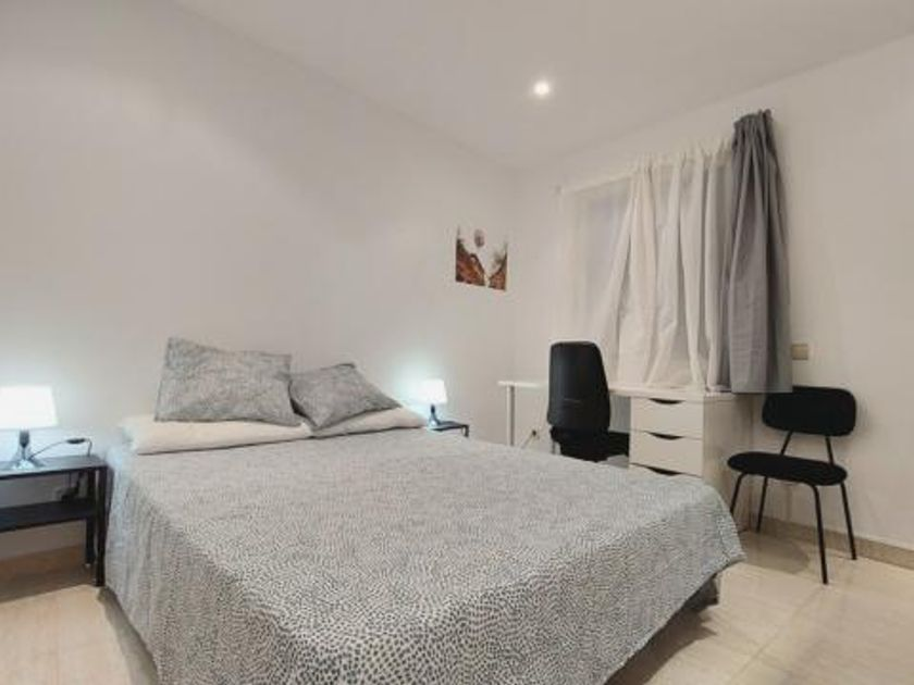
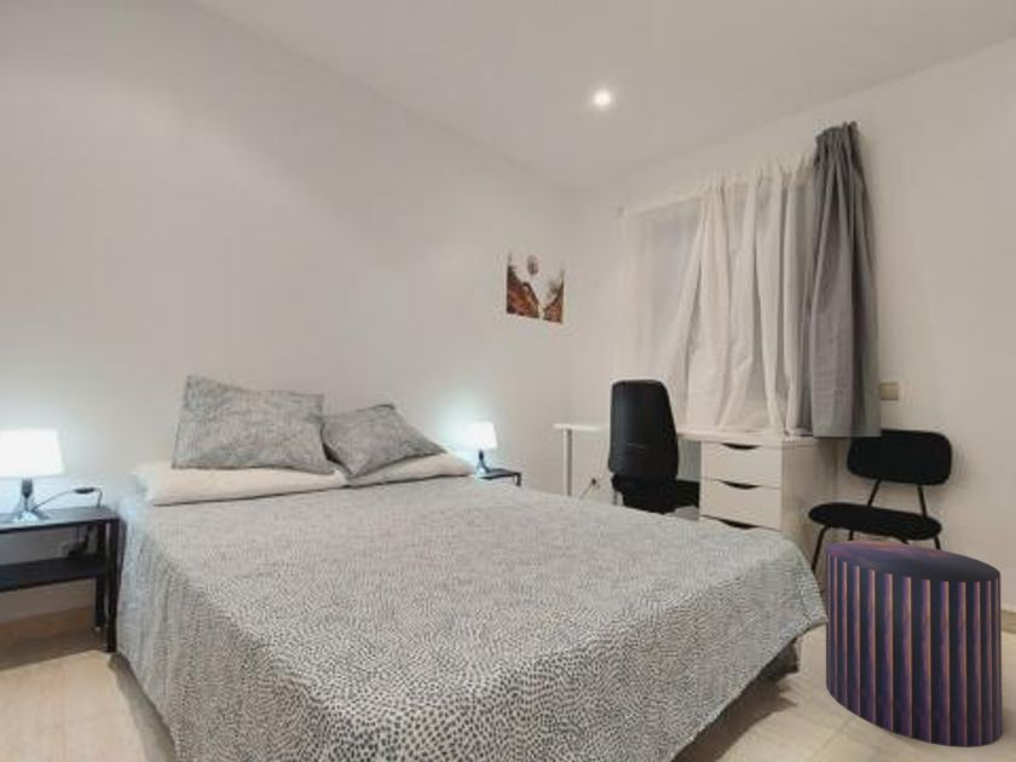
+ stool (907, 630)
